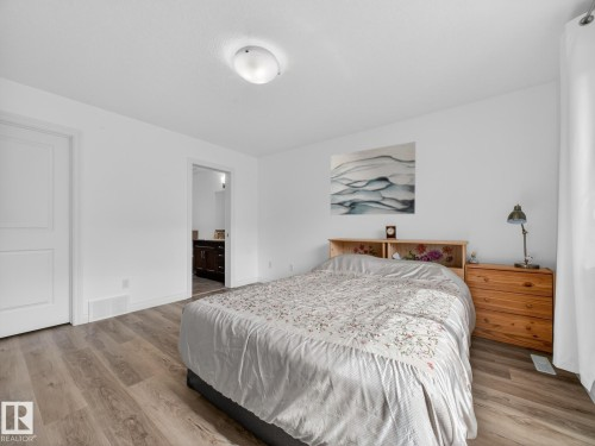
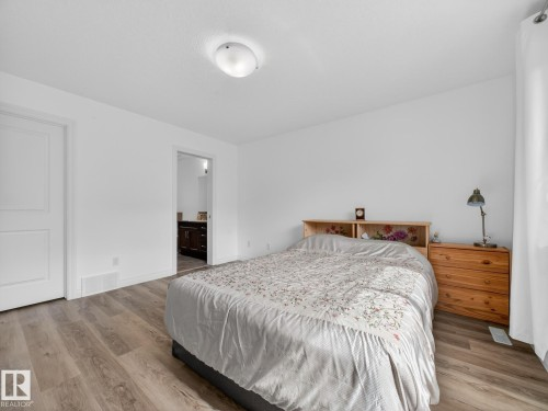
- wall art (368, 182)
